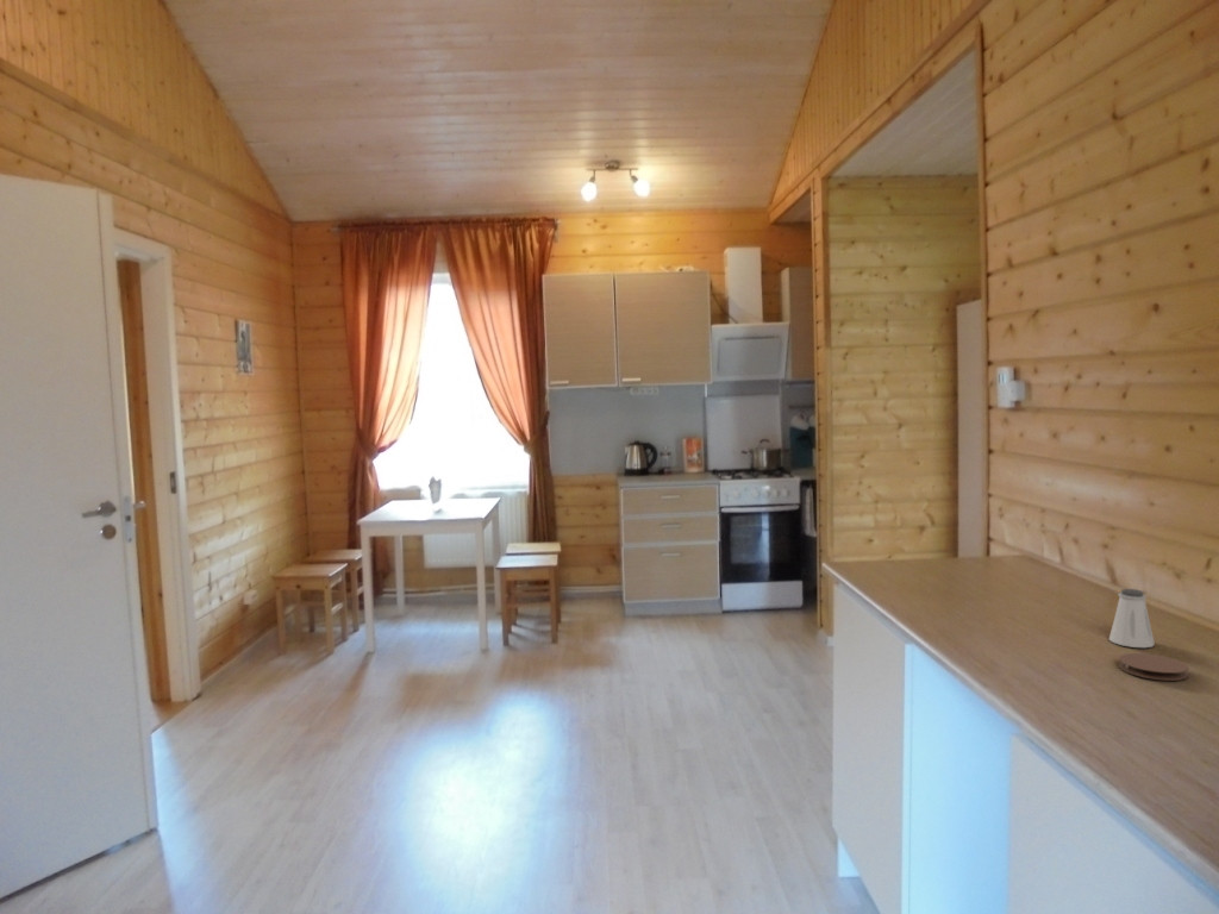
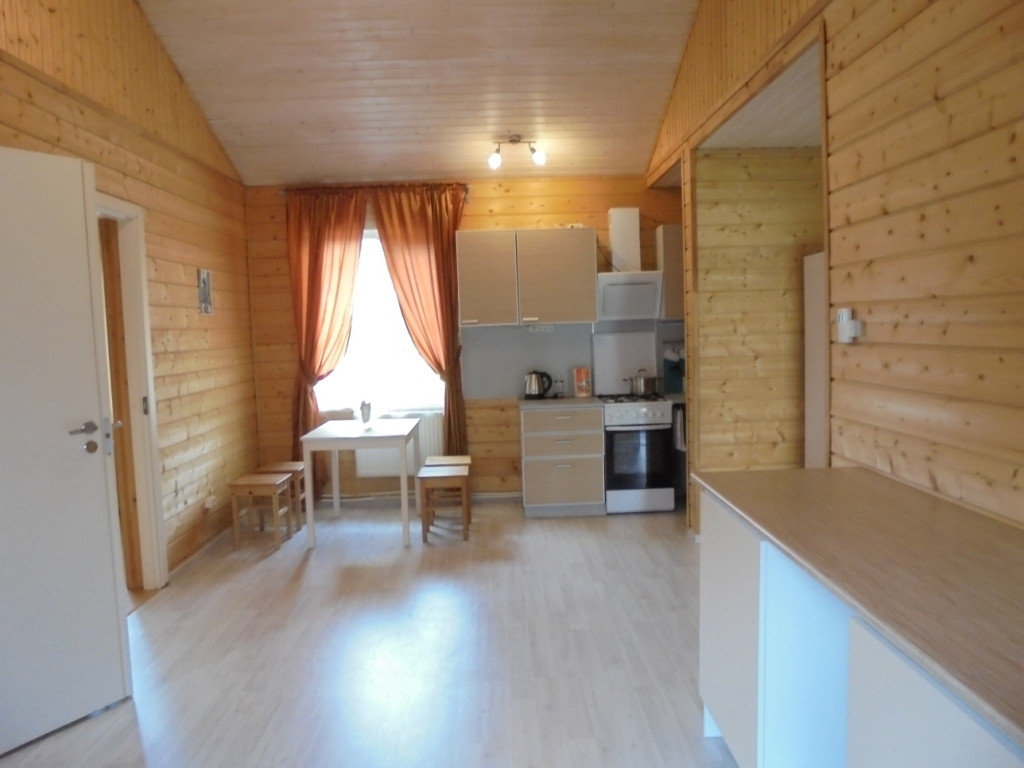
- saltshaker (1131, 616)
- coaster (1152, 665)
